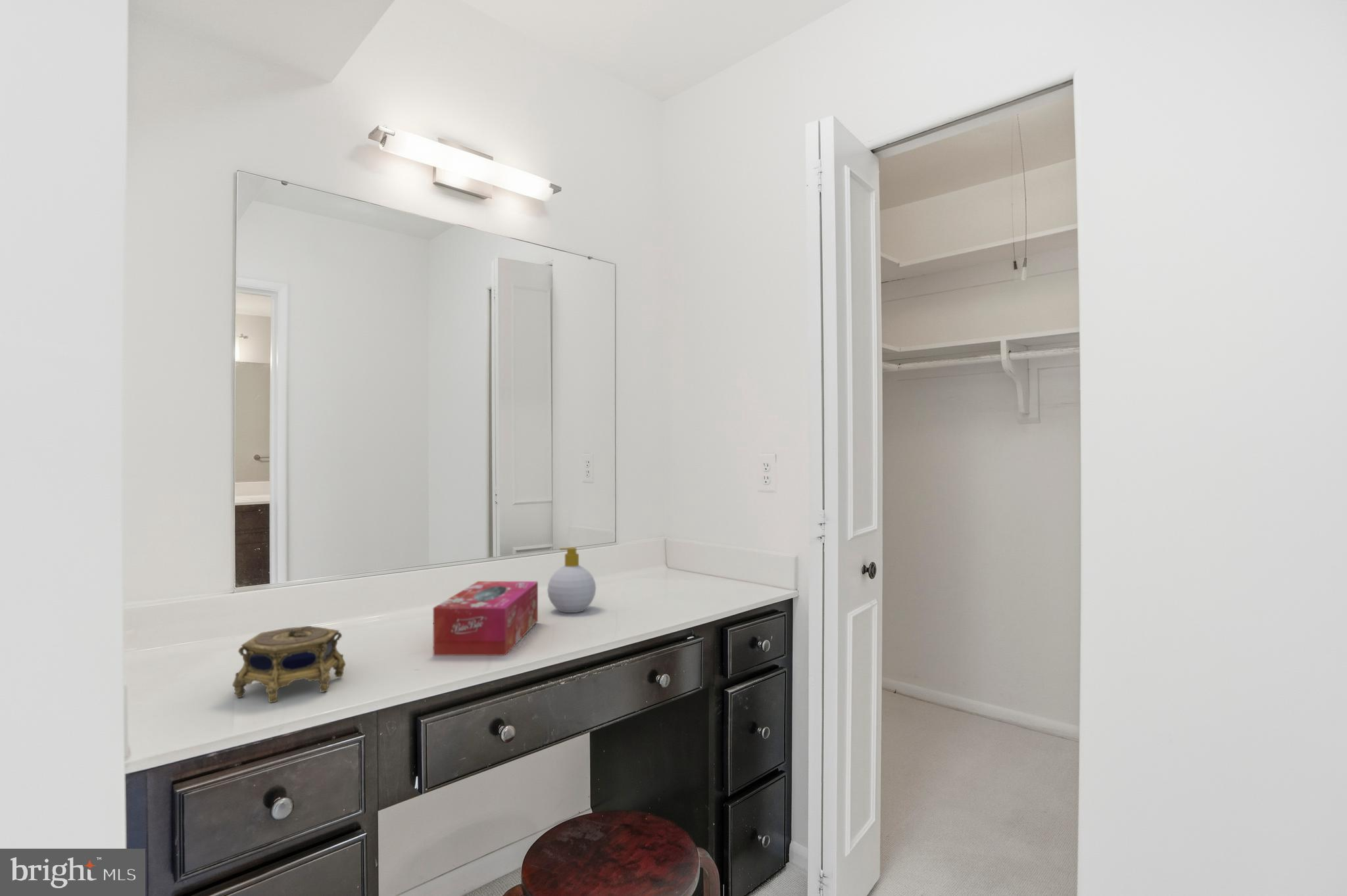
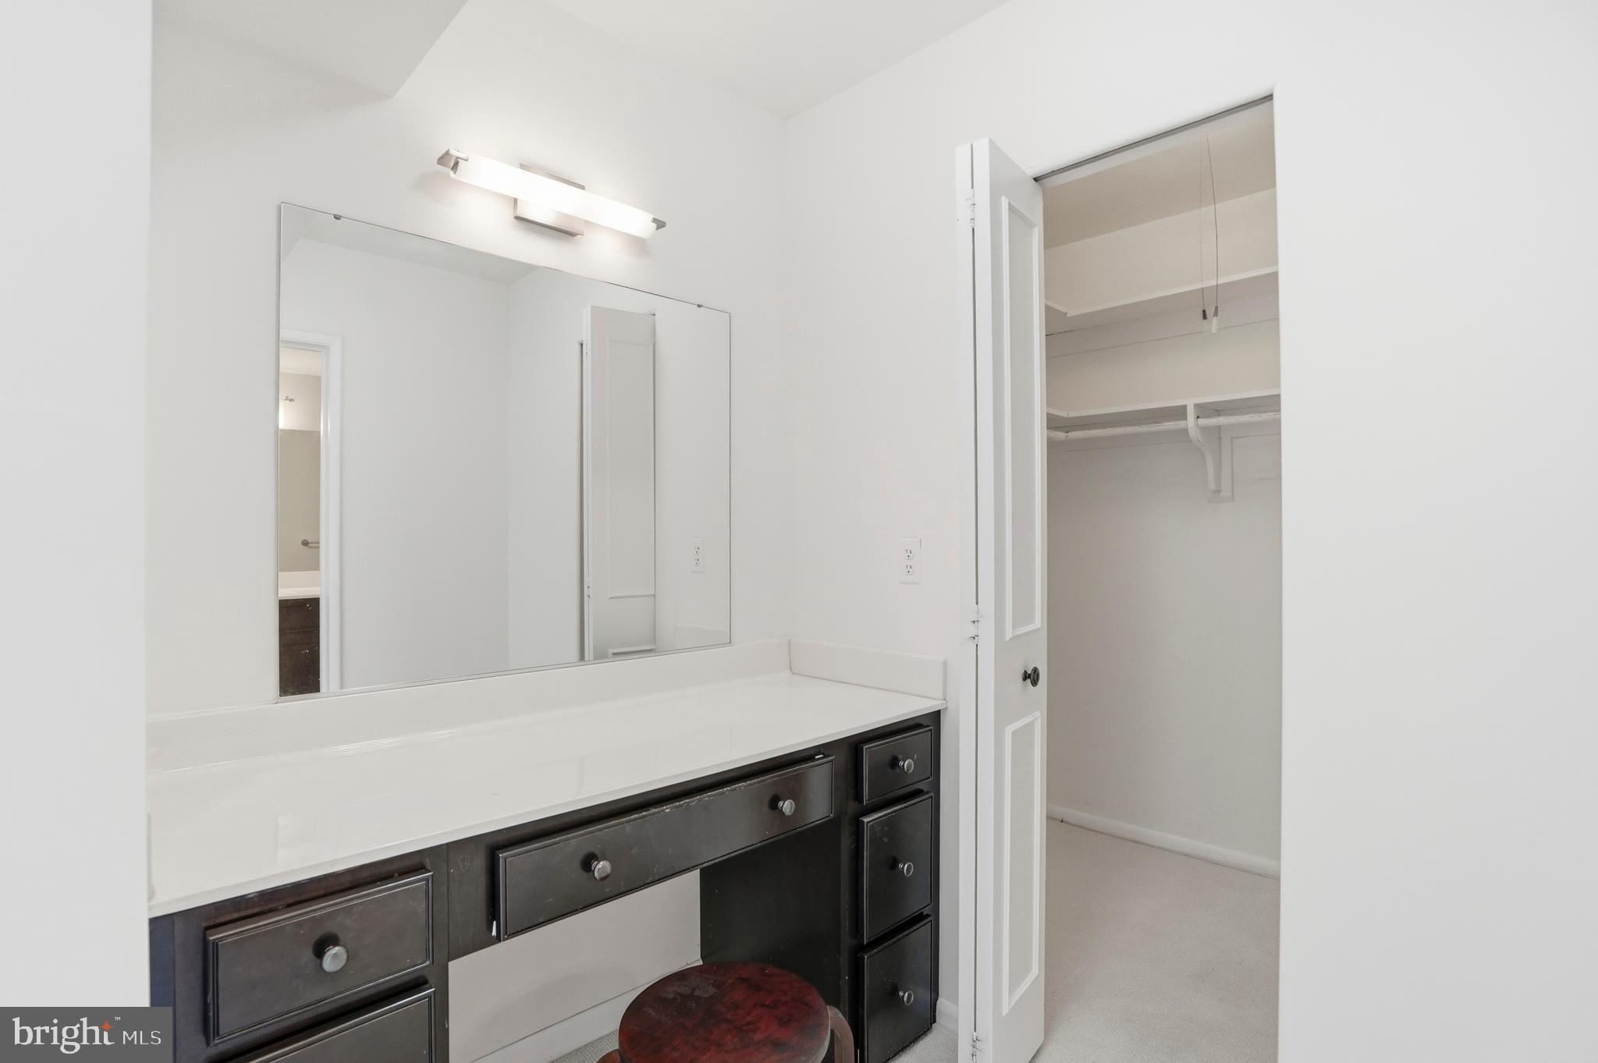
- clock (291, 657)
- tissue box (490, 615)
- soap bottle (572, 578)
